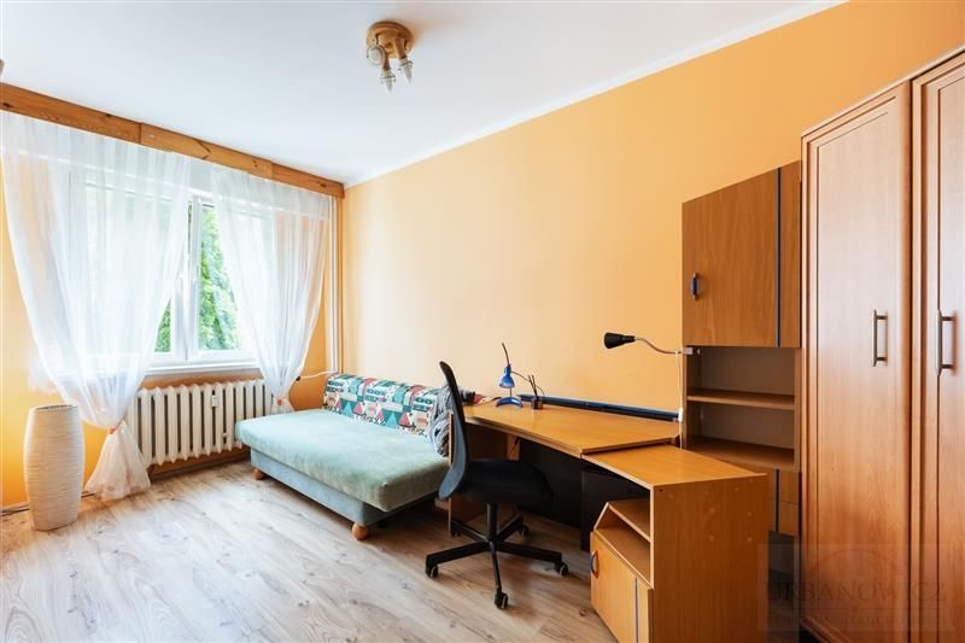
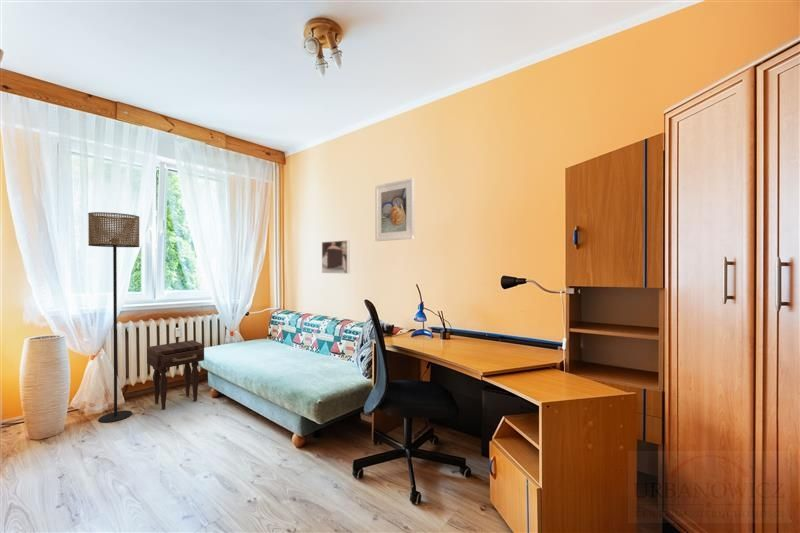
+ floor lamp (115, 316)
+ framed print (335, 257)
+ nightstand (184, 375)
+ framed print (393, 211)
